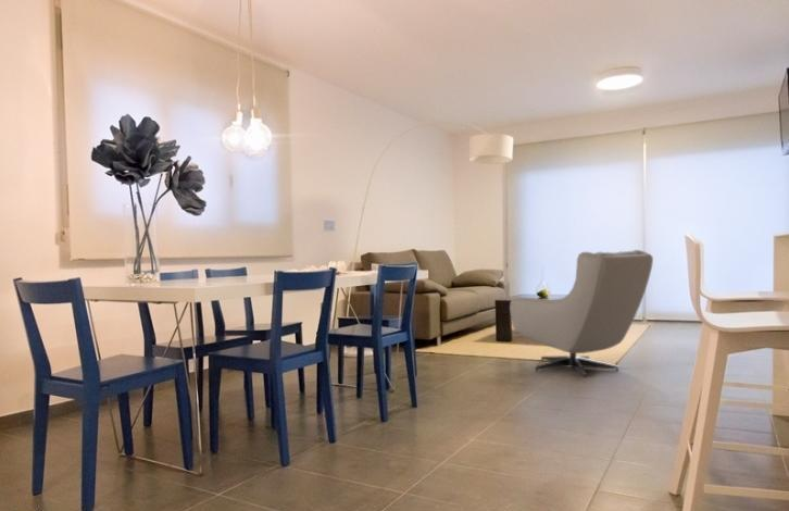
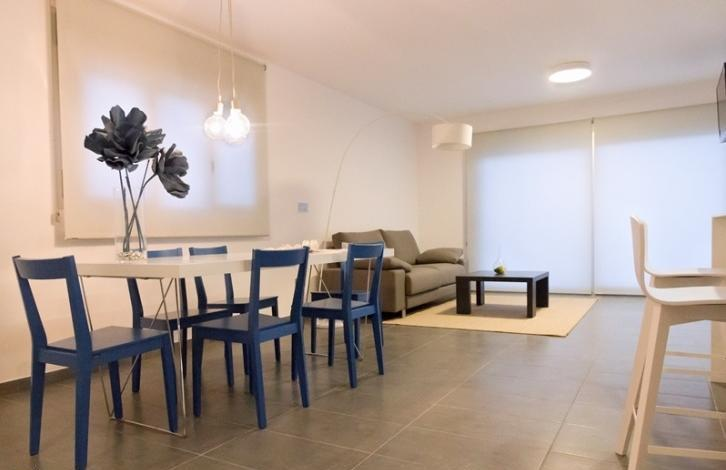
- armchair (583, 310)
